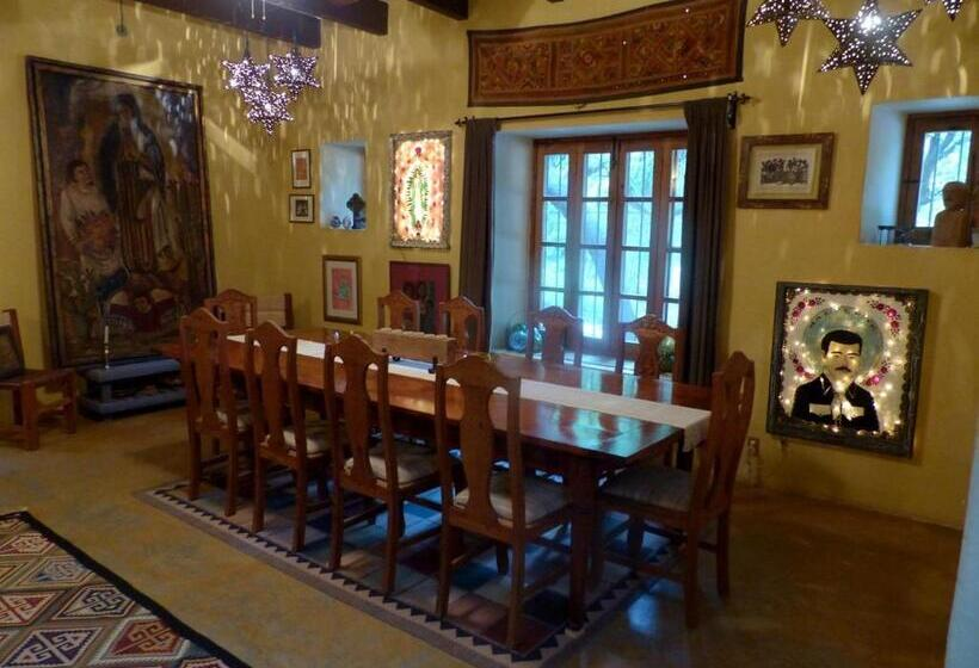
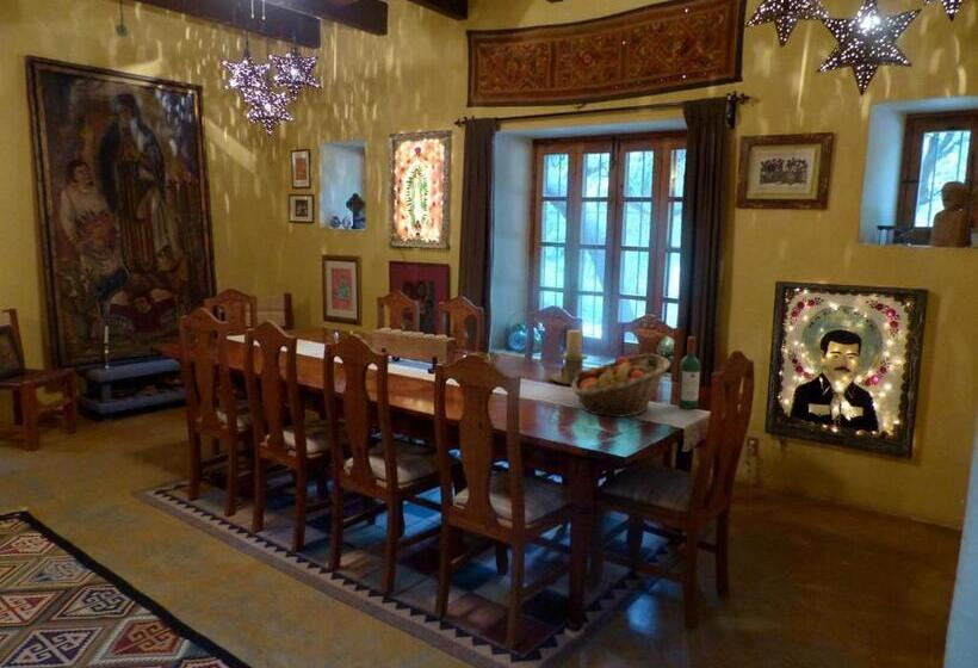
+ candle holder (574, 355)
+ fruit basket (619, 382)
+ wine bottle (689, 371)
